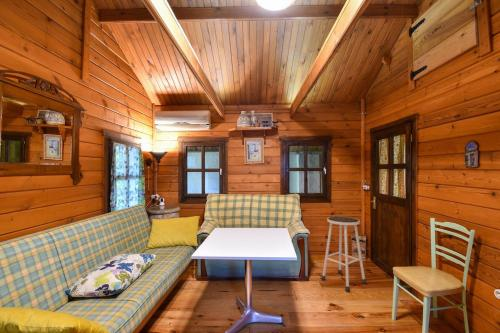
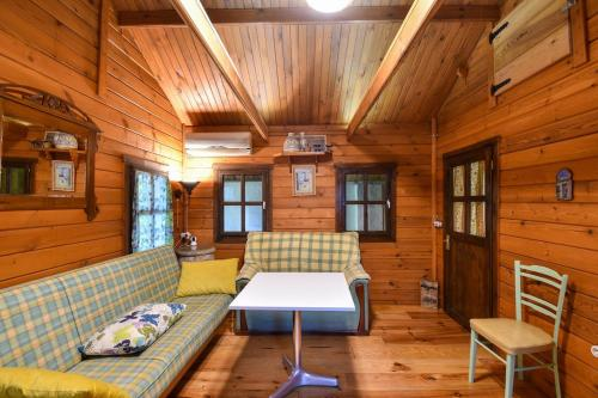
- stool (341, 250)
